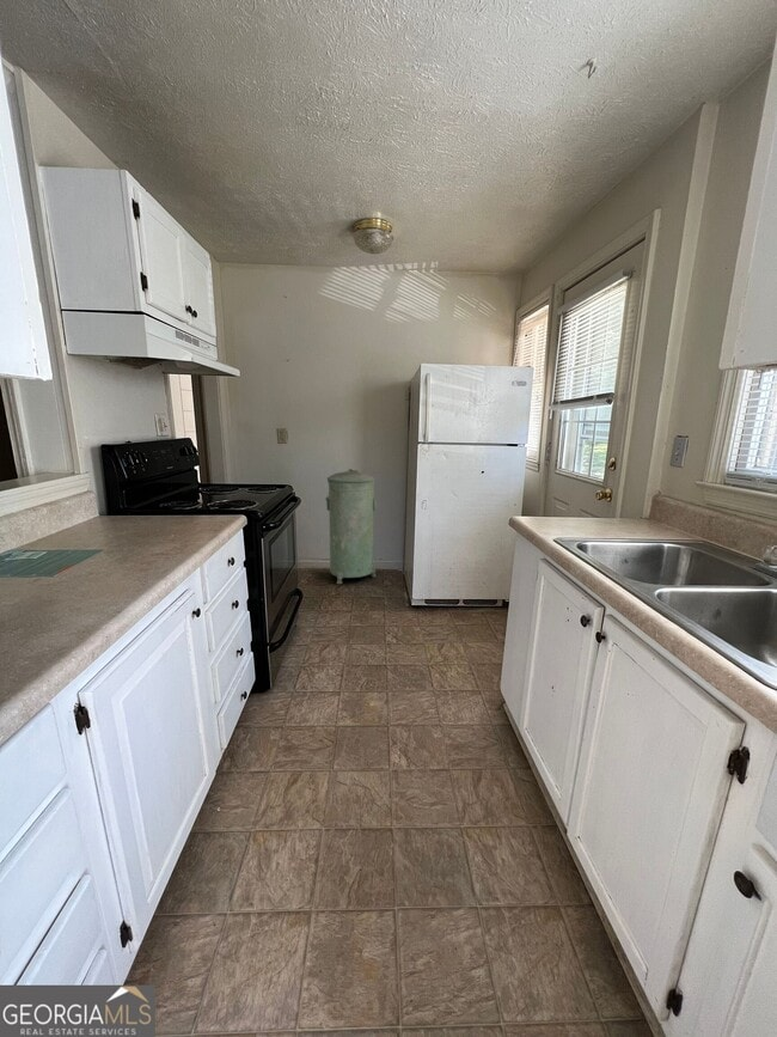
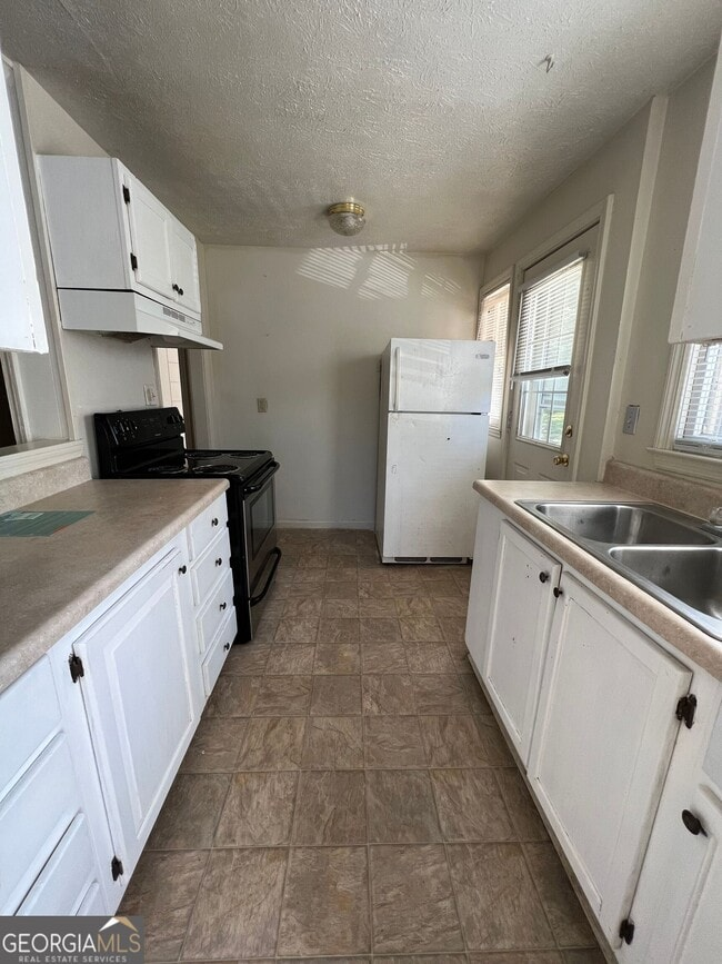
- trash can (351, 524)
